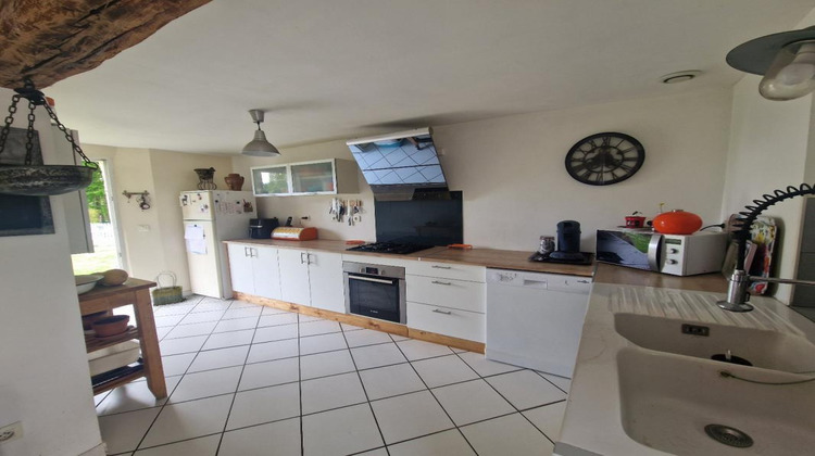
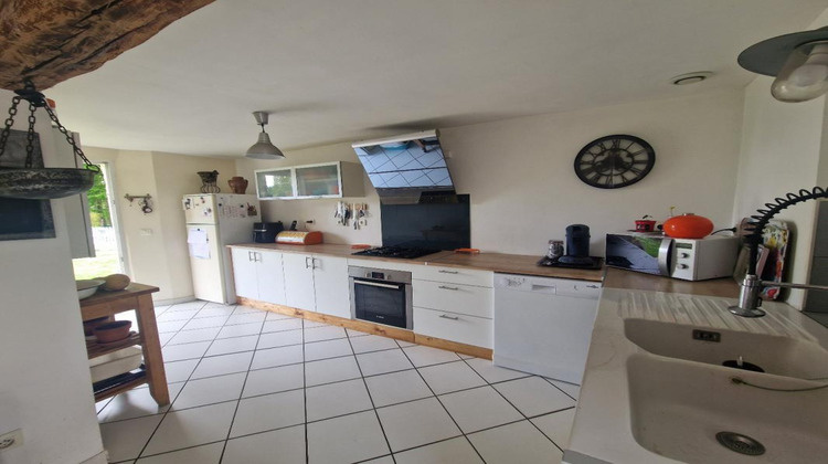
- basket (166, 287)
